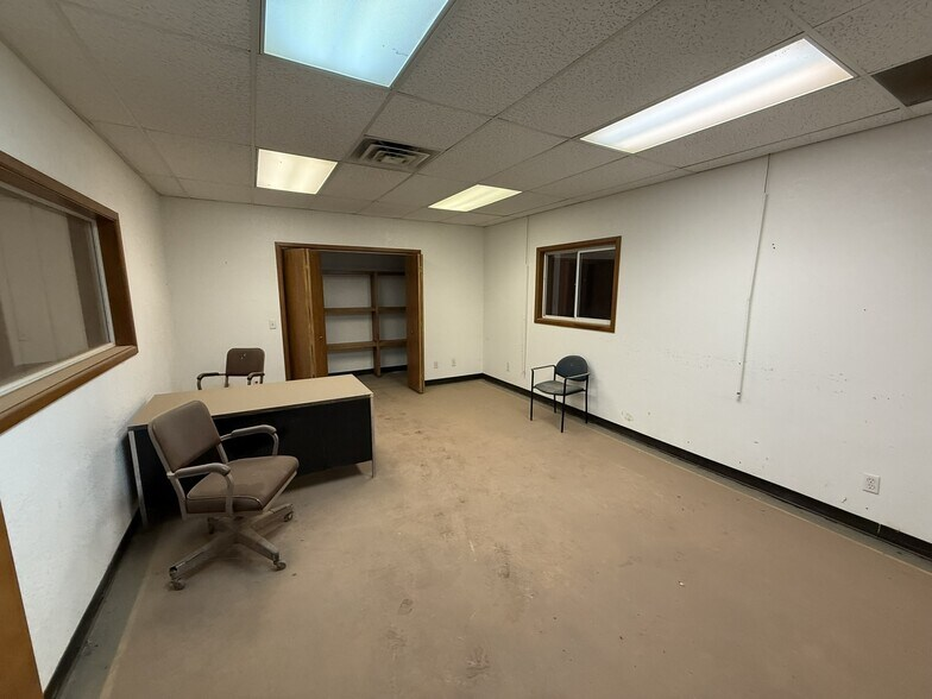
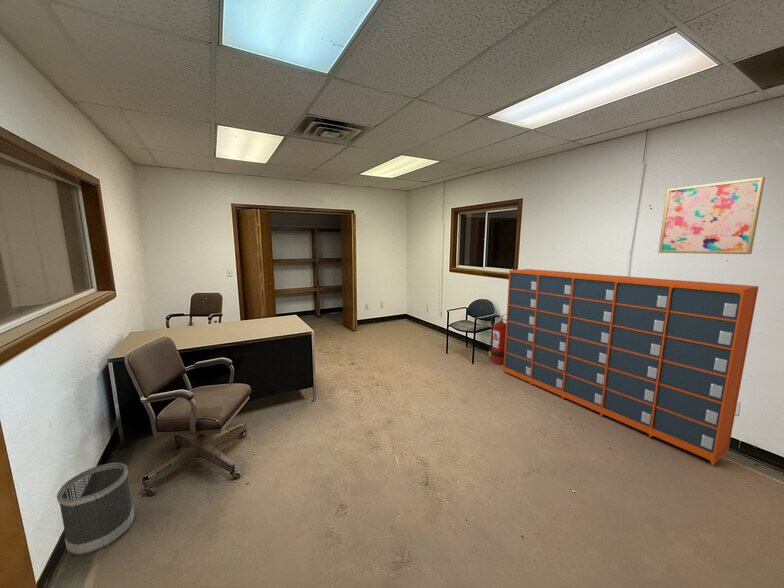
+ wastebasket (98, 505)
+ storage cabinet (596, 341)
+ fire extinguisher (498, 336)
+ wall art (706, 219)
